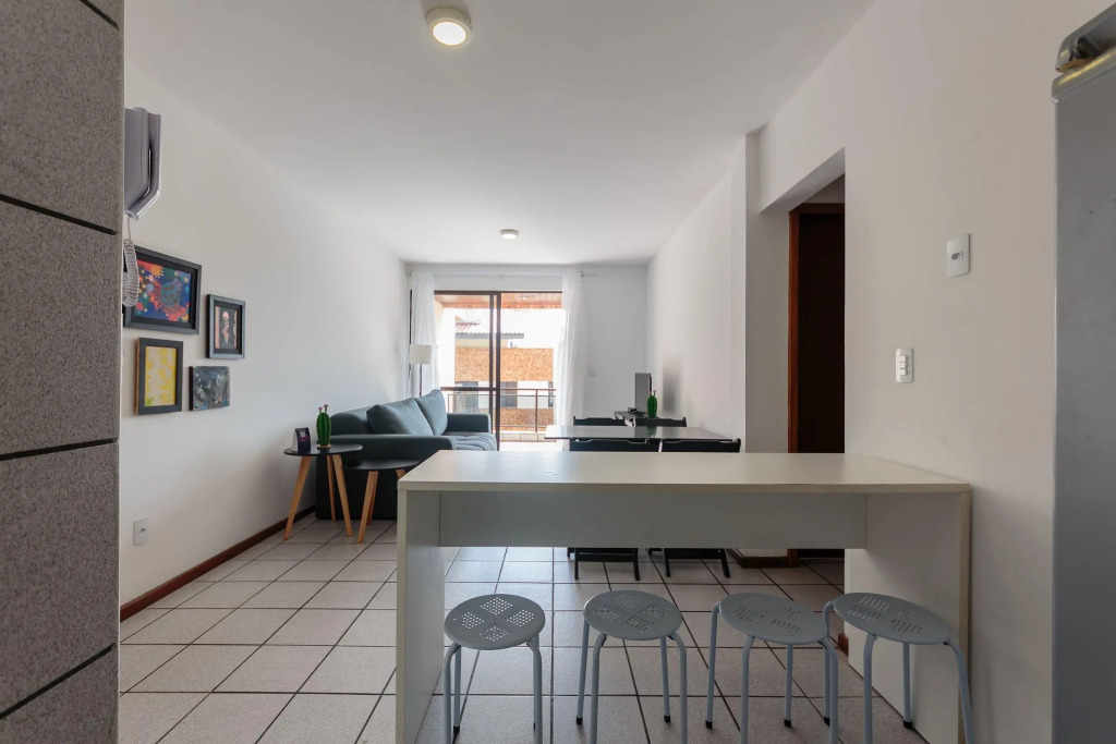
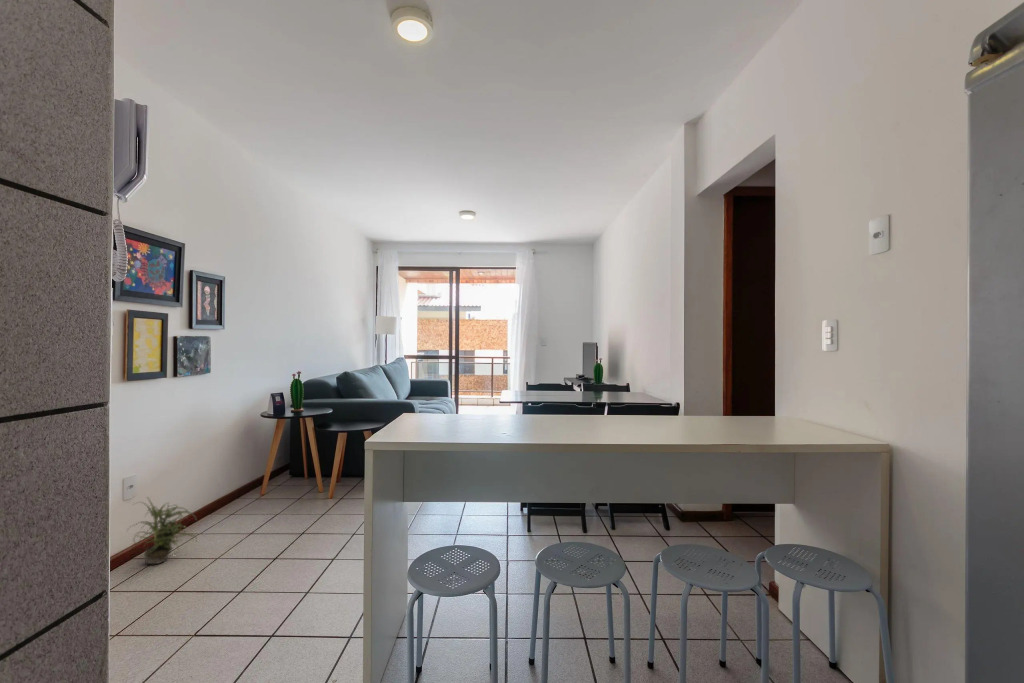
+ potted plant (160, 527)
